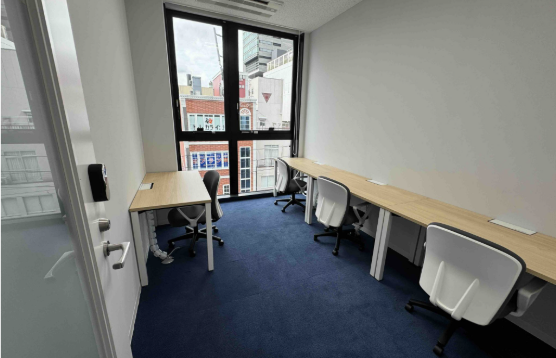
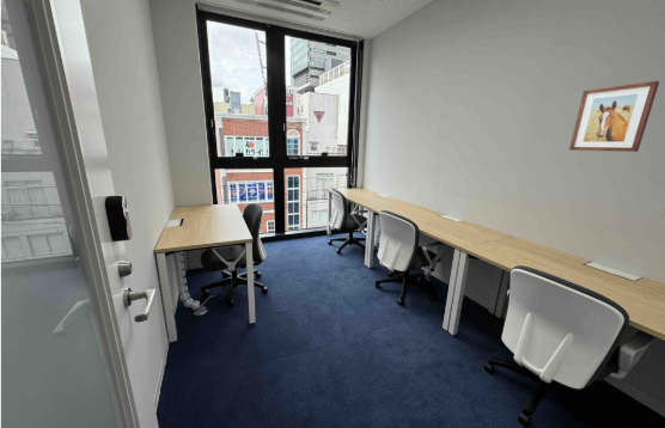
+ wall art (609, 120)
